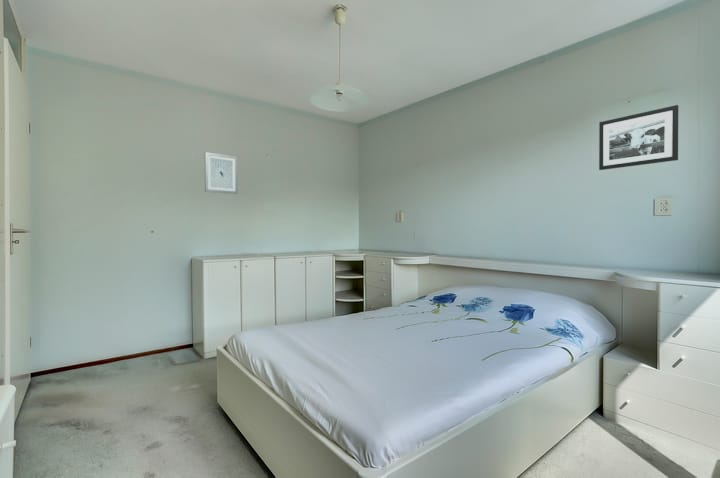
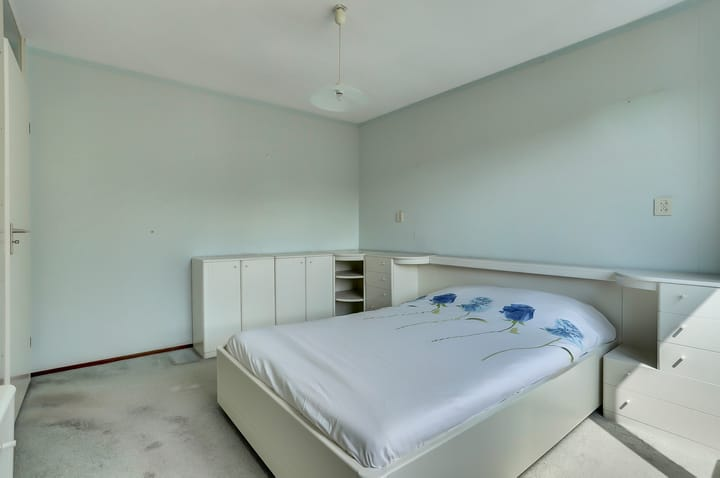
- wall art (221, 173)
- picture frame (636, 139)
